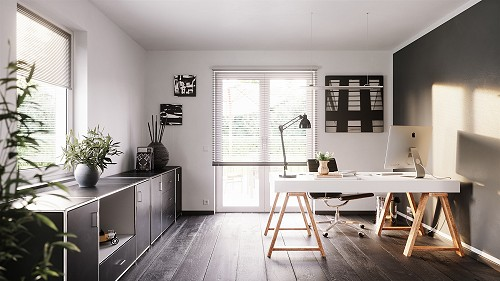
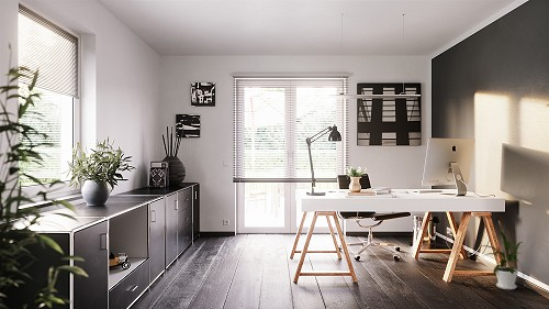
+ house plant (504, 260)
